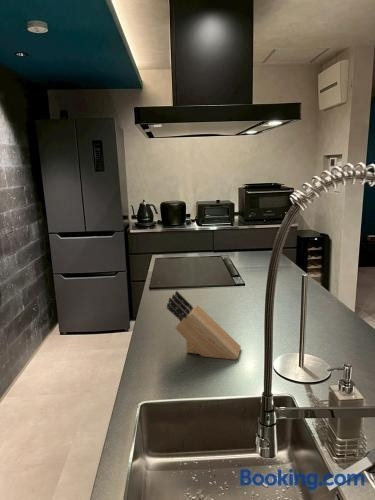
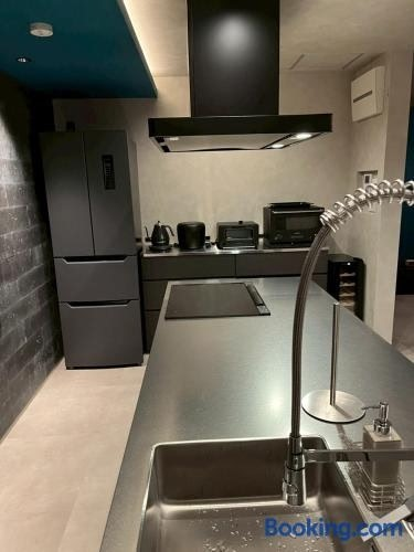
- knife block (202, 323)
